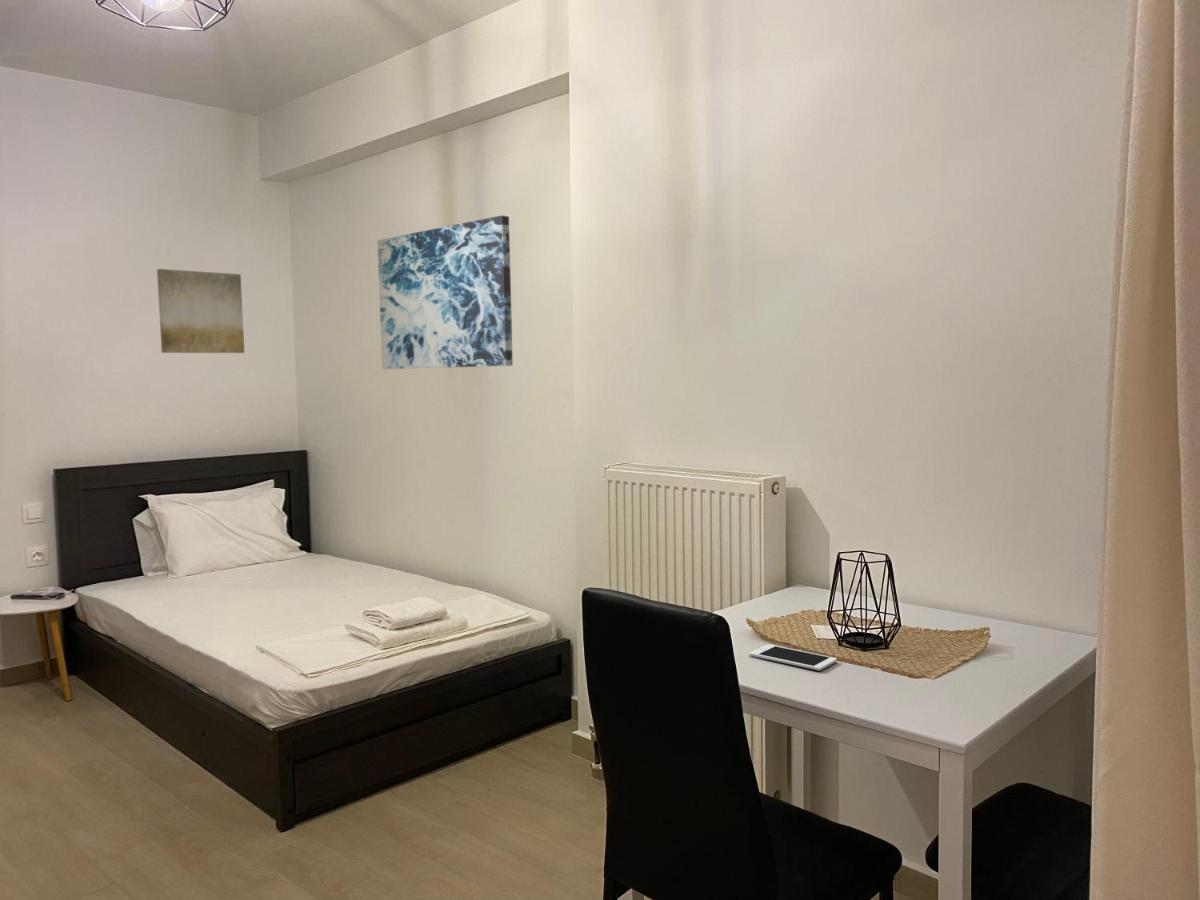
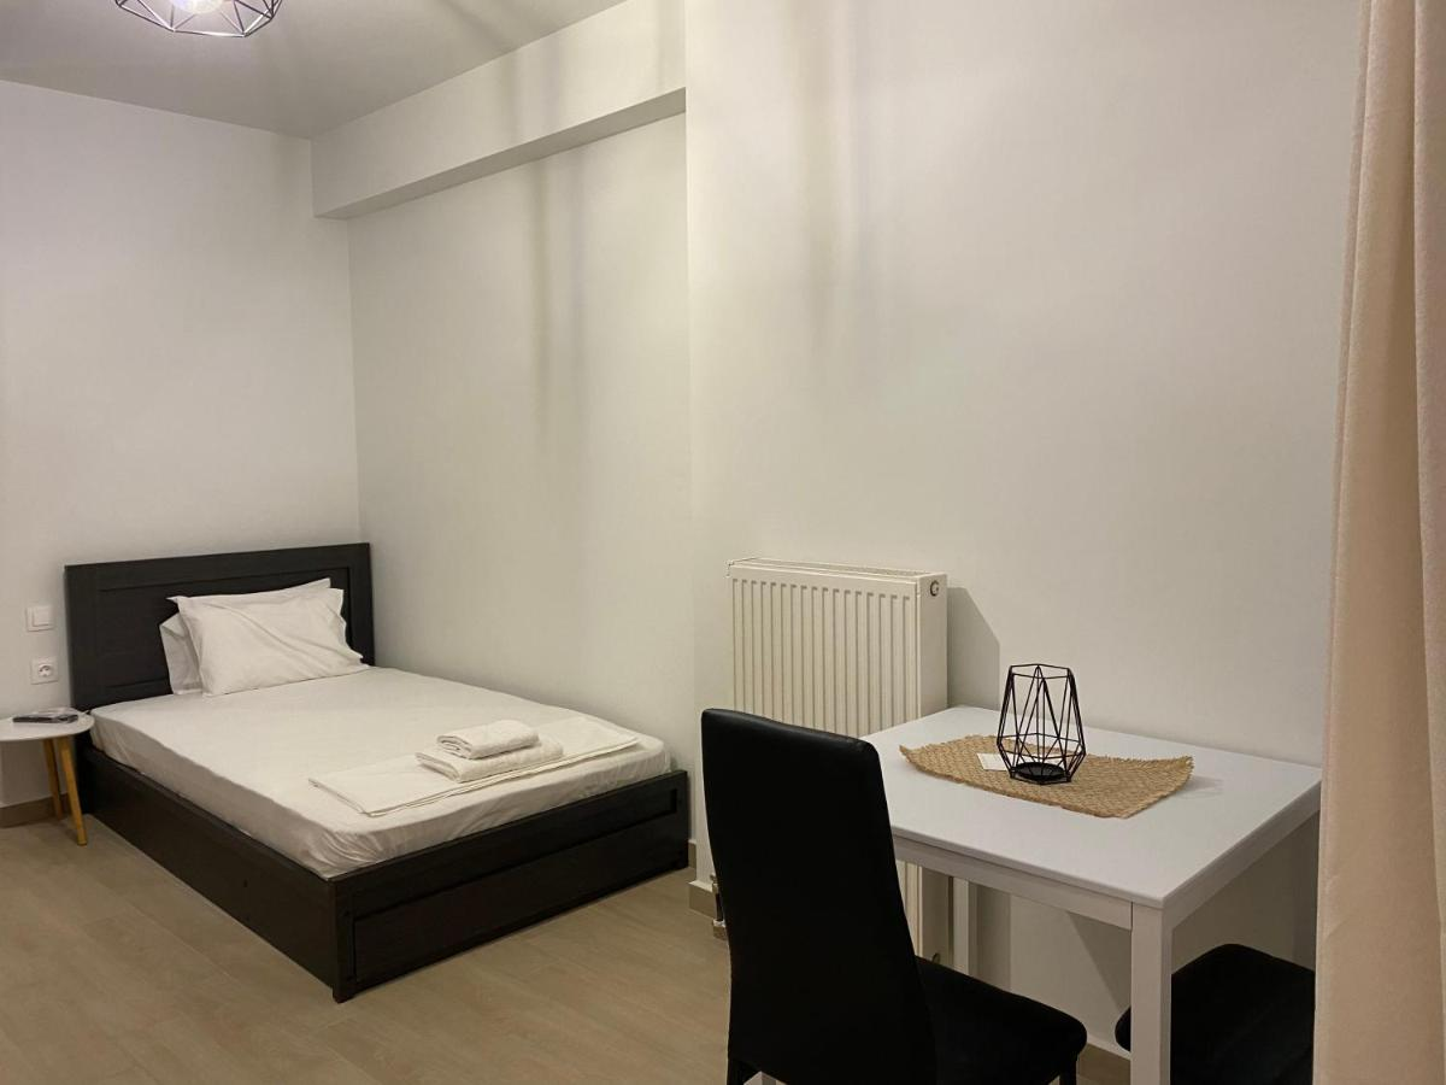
- cell phone (792, 656)
- wall art (440, 298)
- wall art (202, 312)
